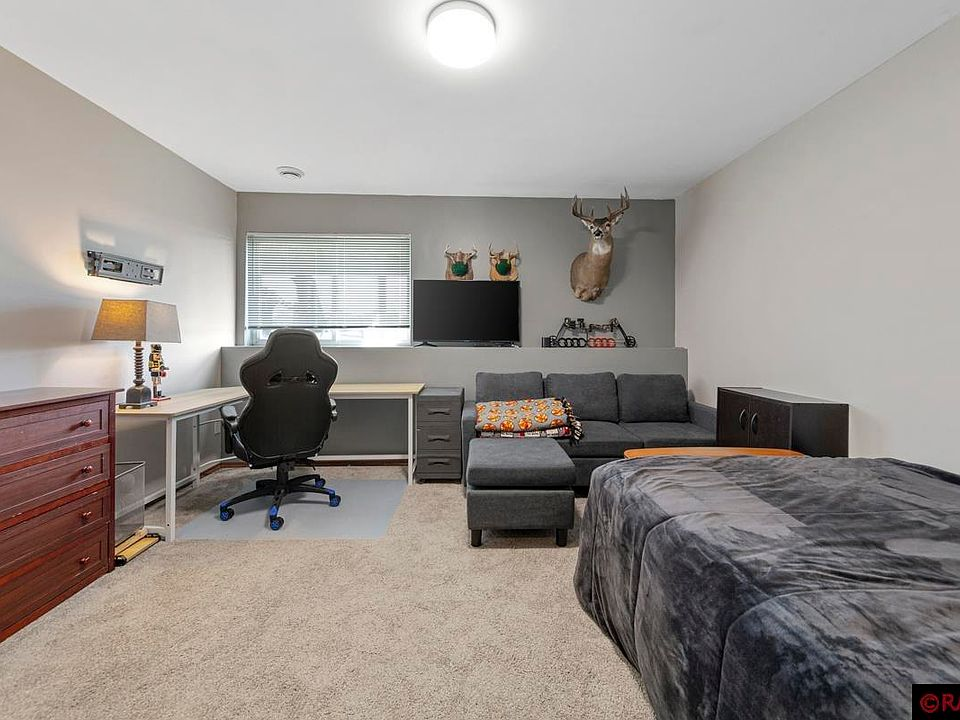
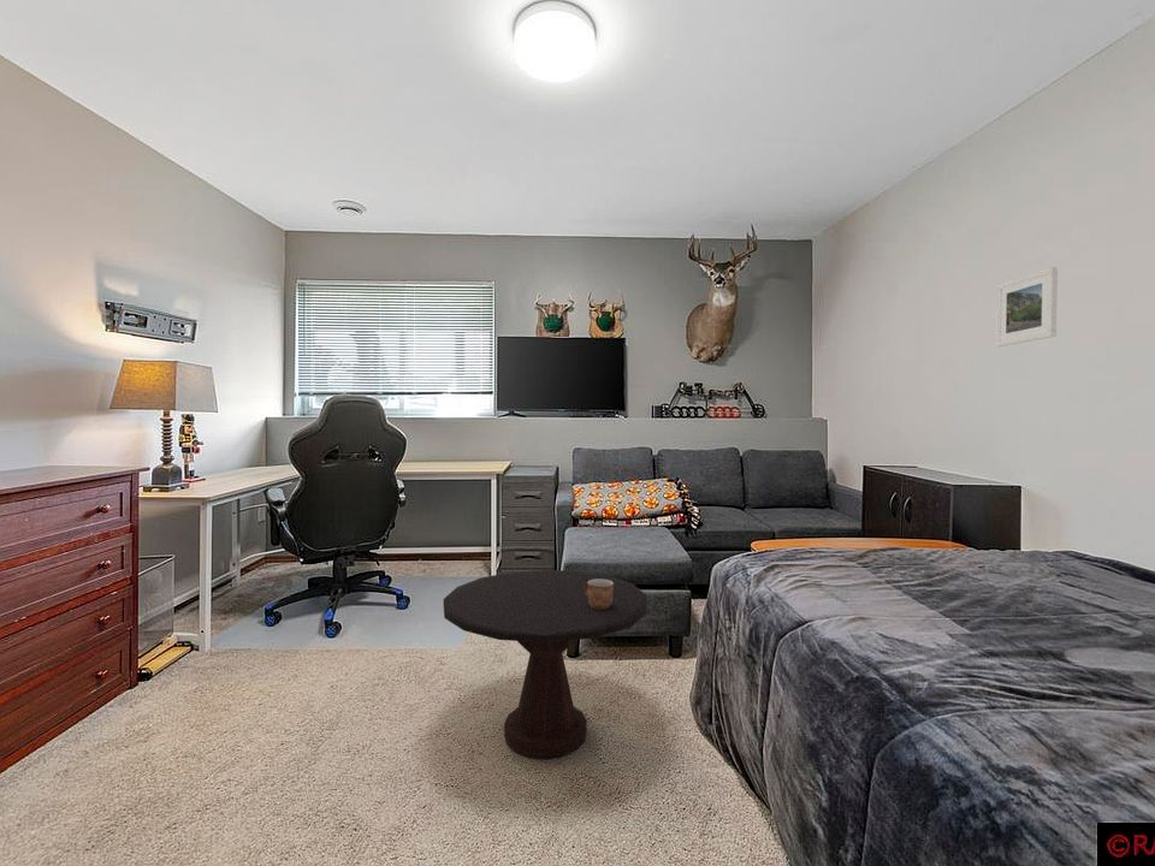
+ side table (545, 665)
+ mug (597, 593)
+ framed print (1024, 309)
